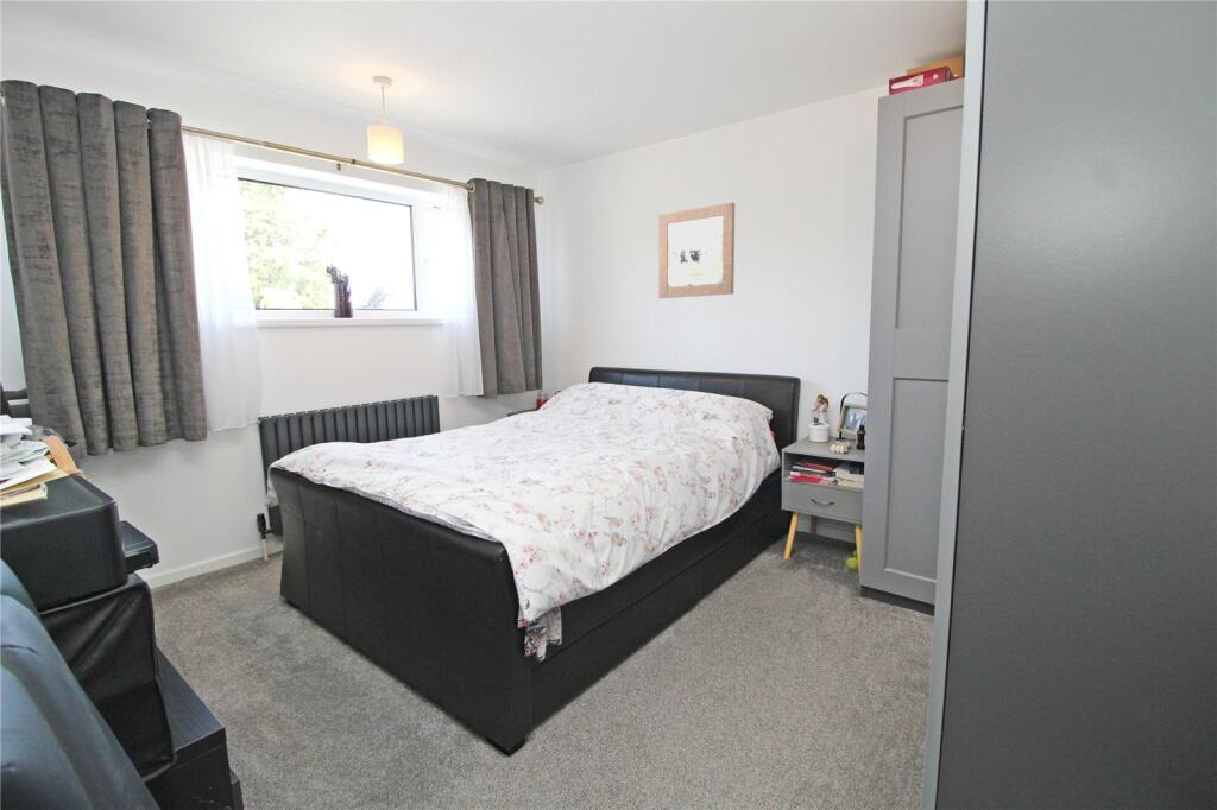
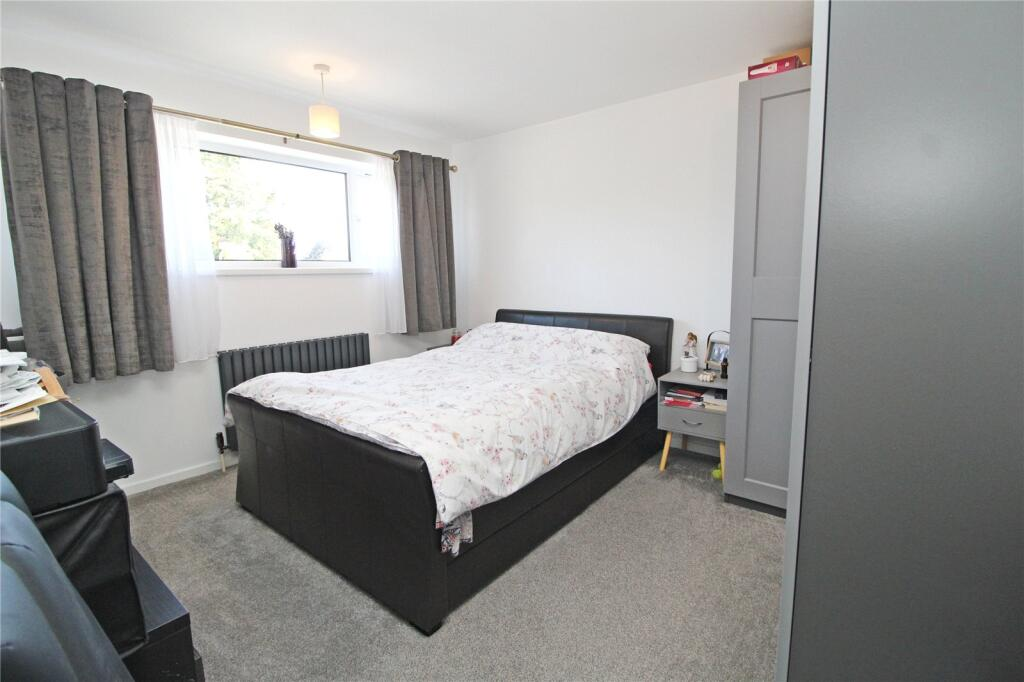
- wall art (694, 253)
